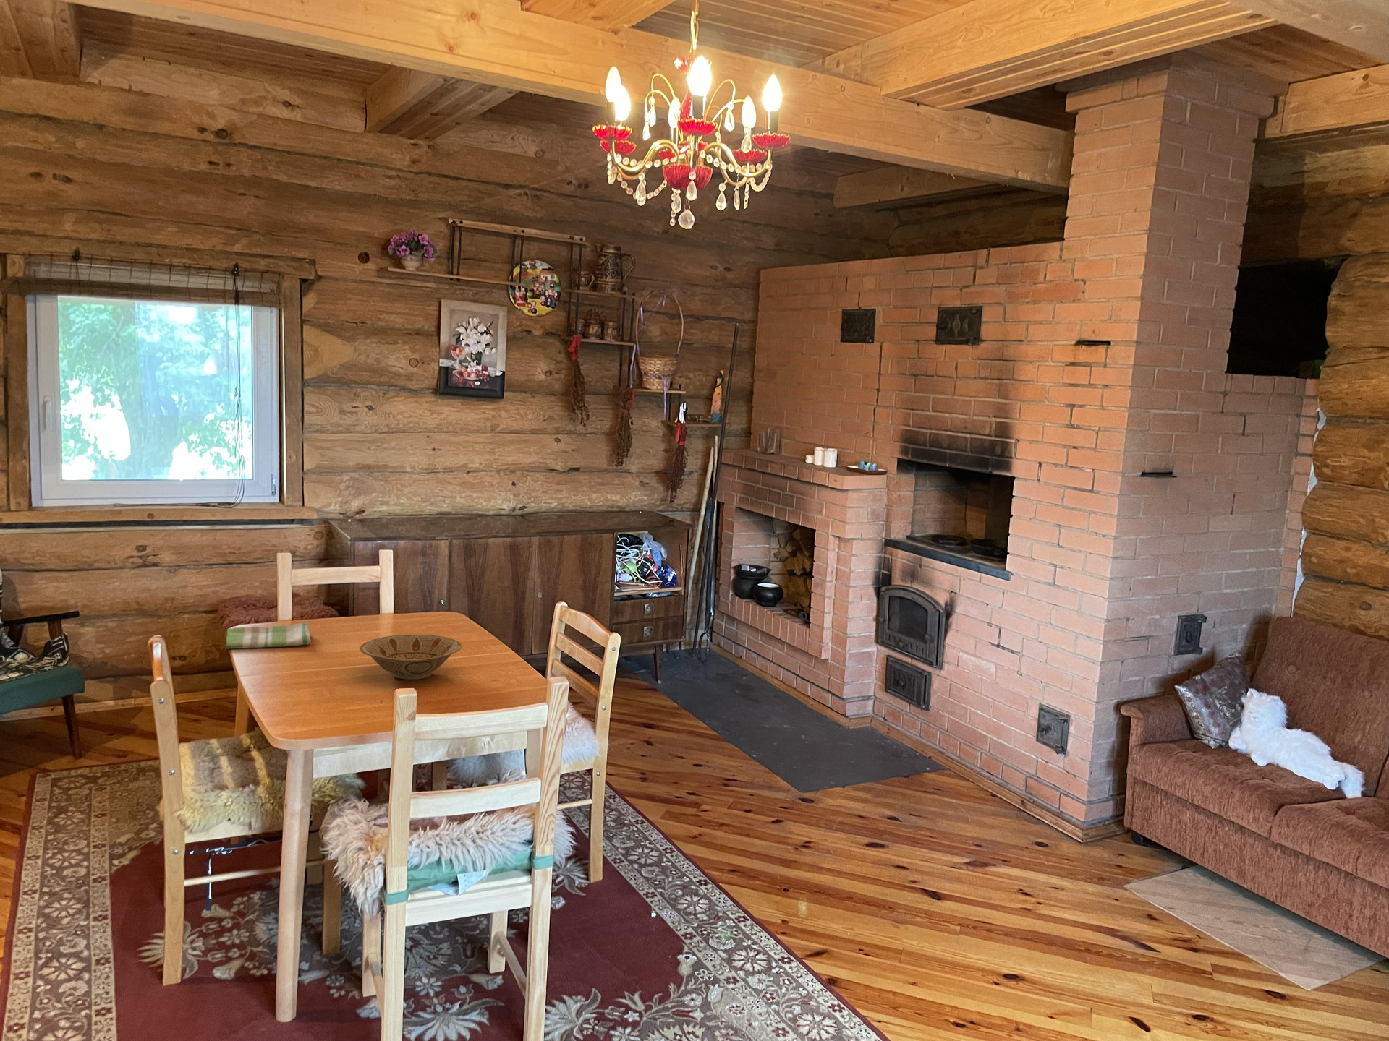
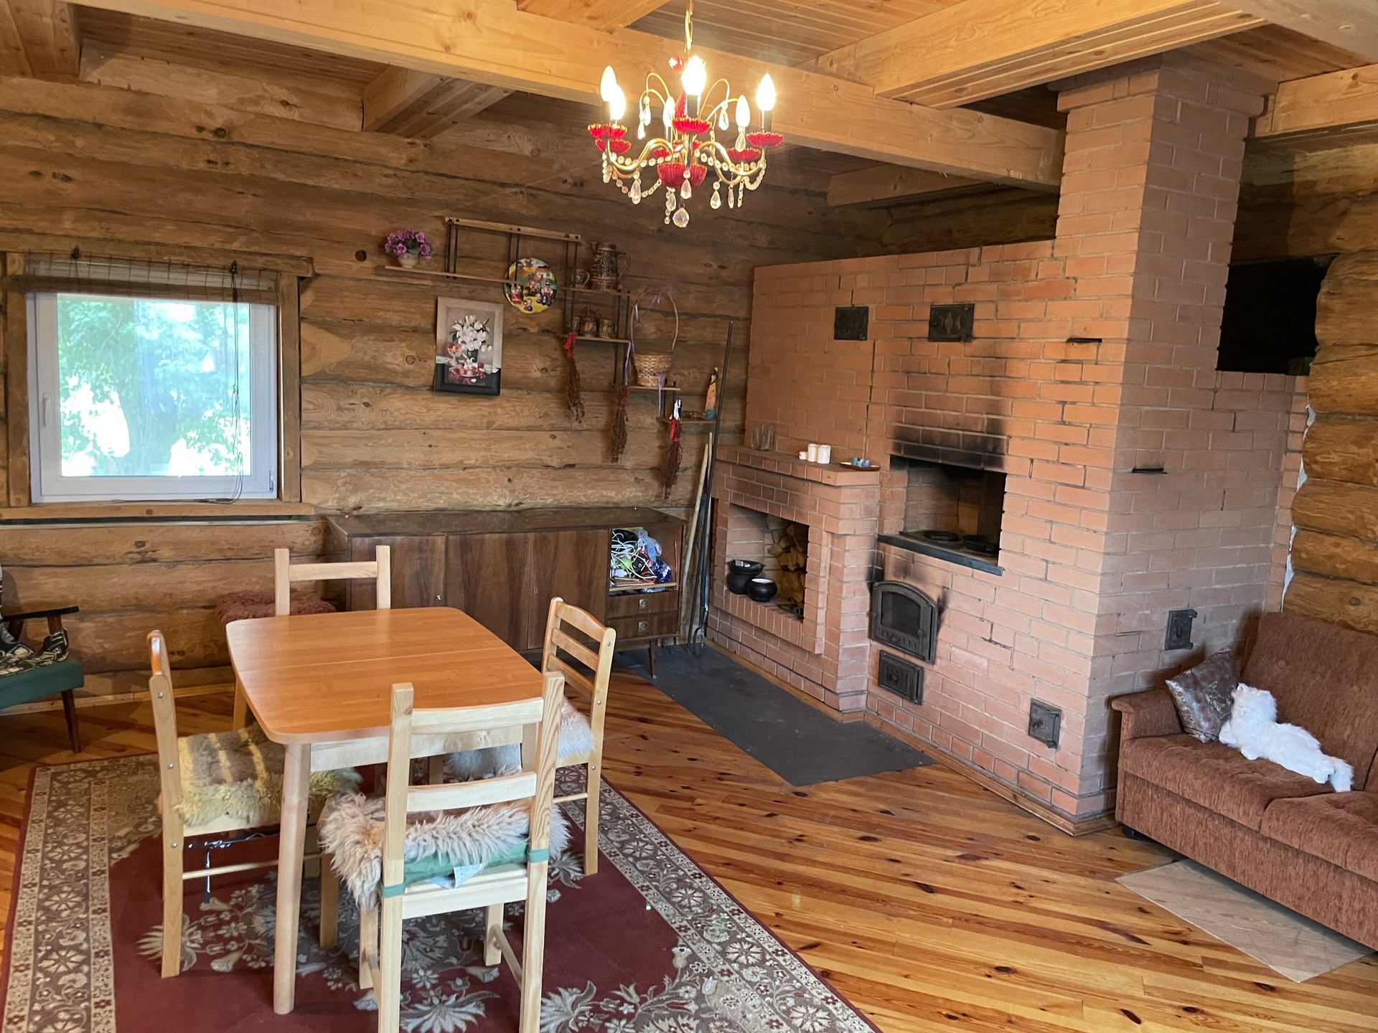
- bowl (411, 660)
- dish towel (268, 634)
